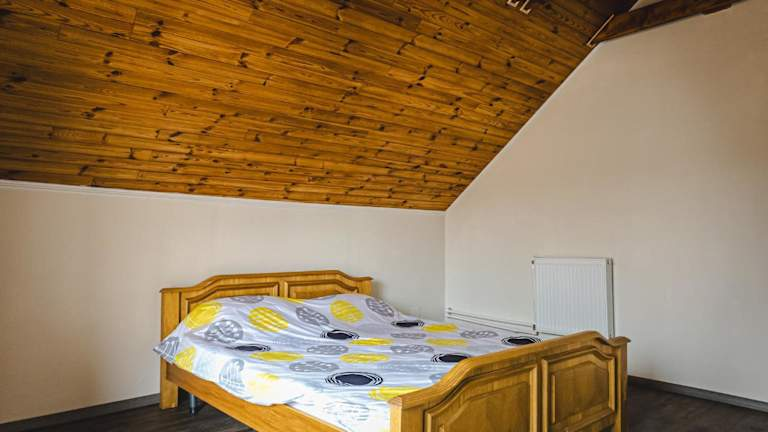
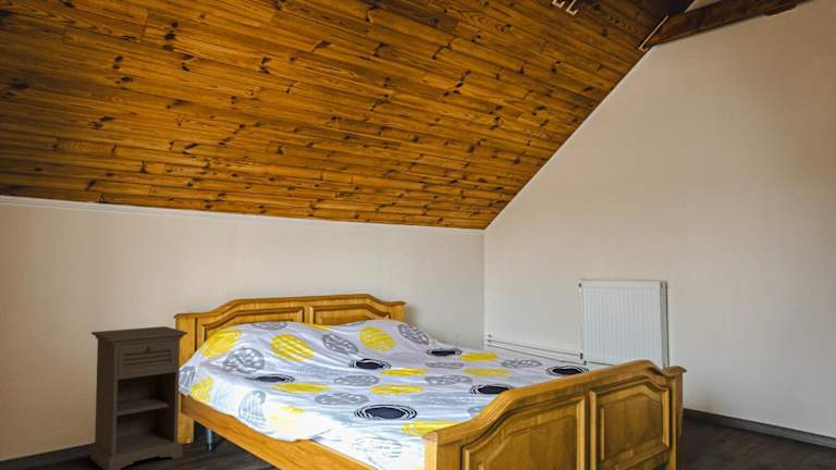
+ nightstand (138, 394)
